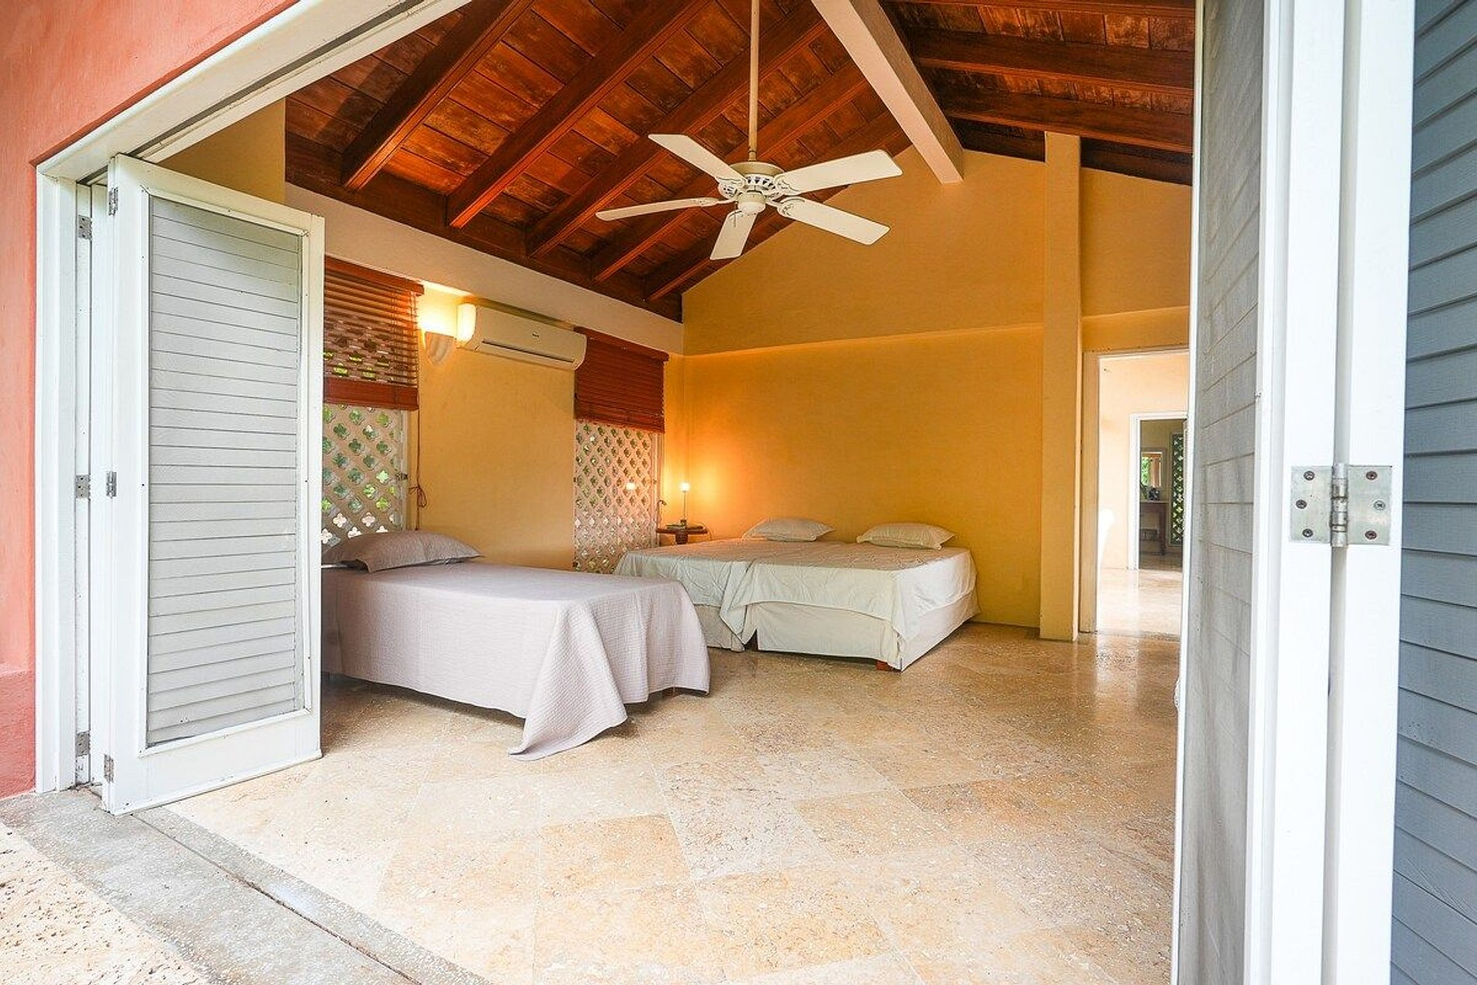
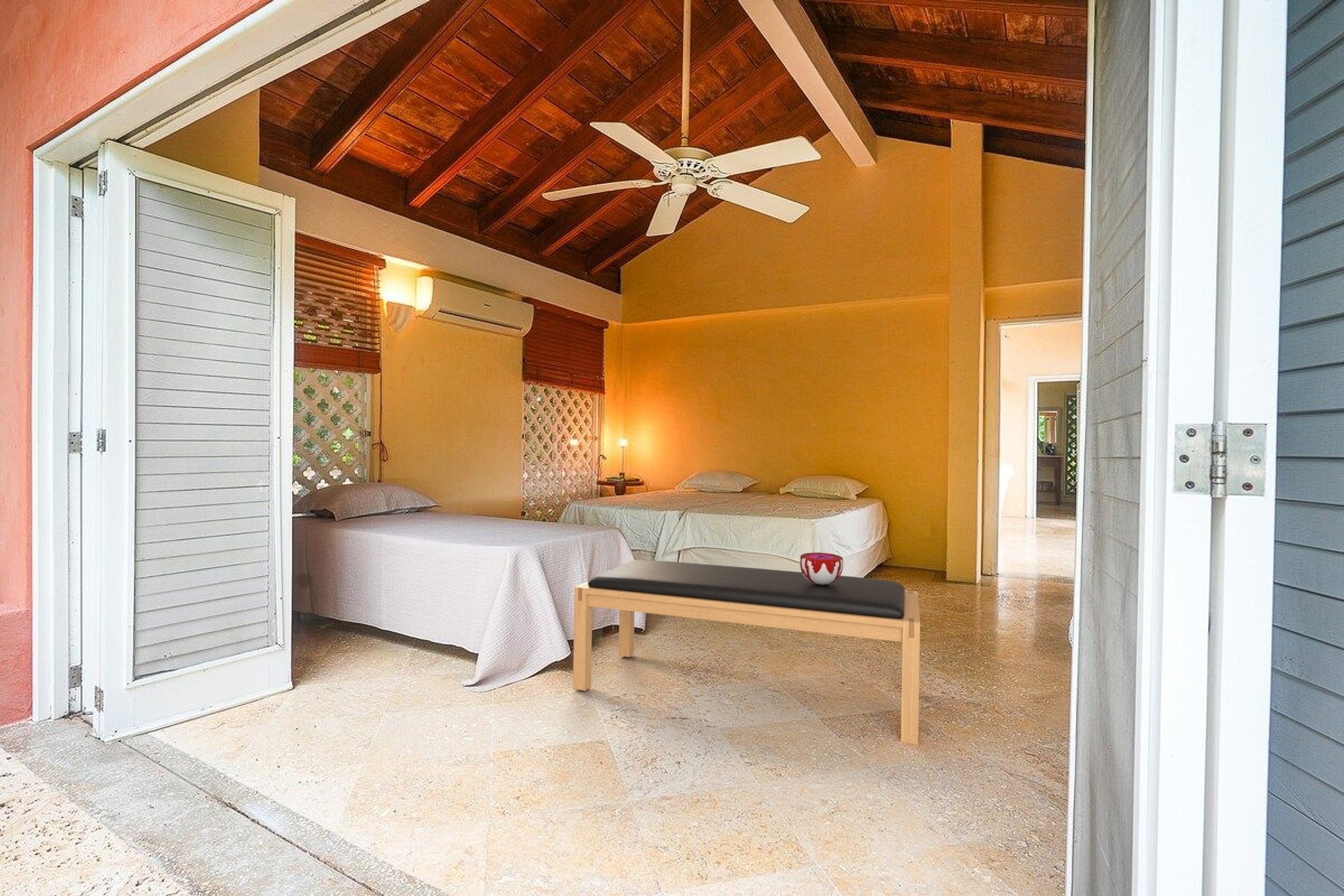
+ decorative bowl (821, 569)
+ bench (745, 624)
